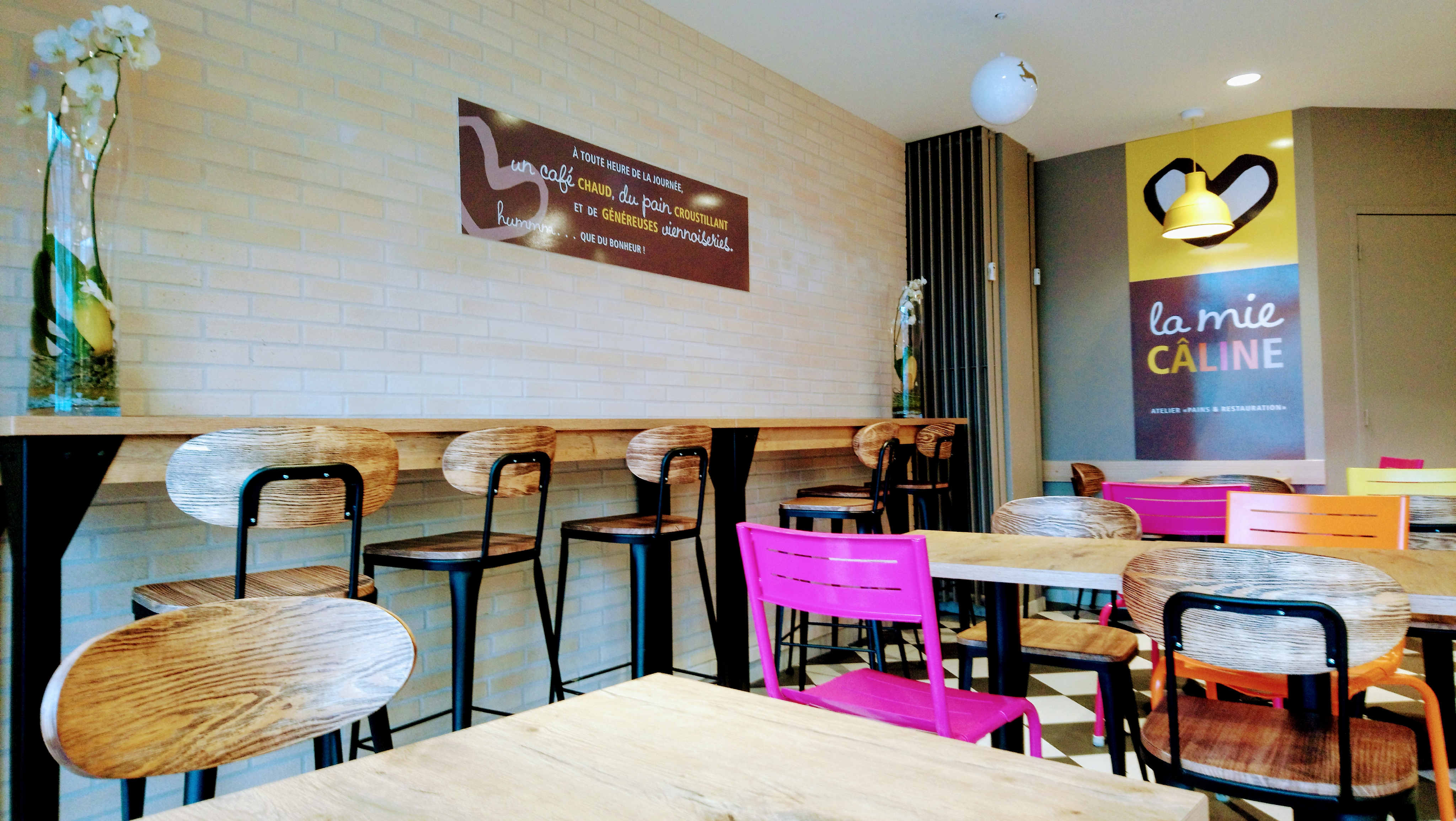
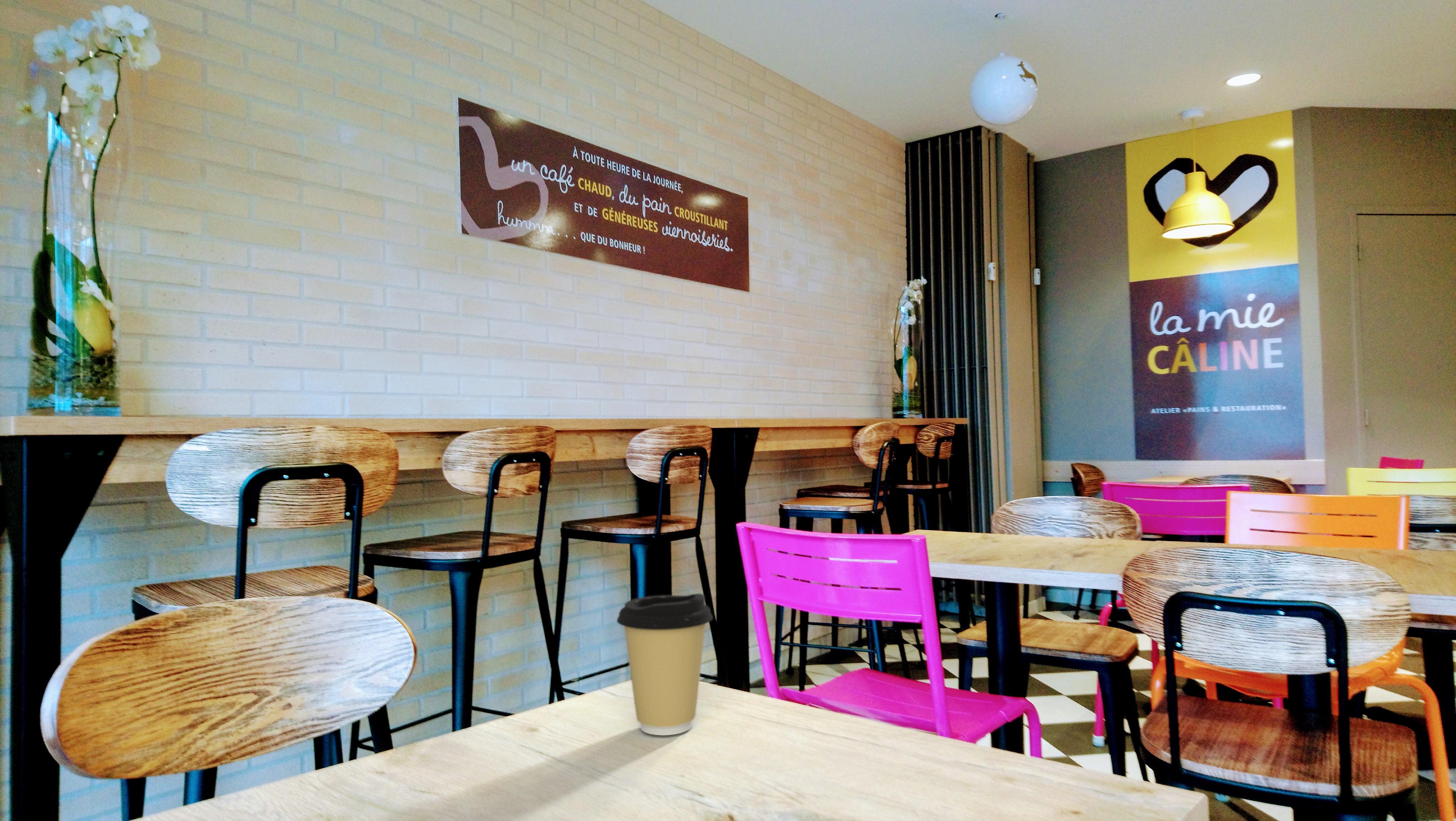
+ coffee cup (665, 661)
